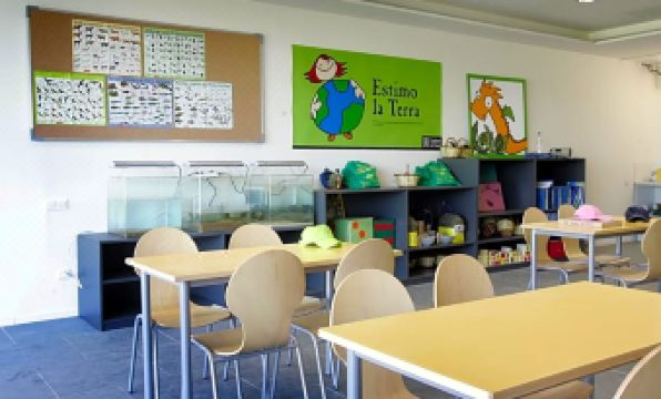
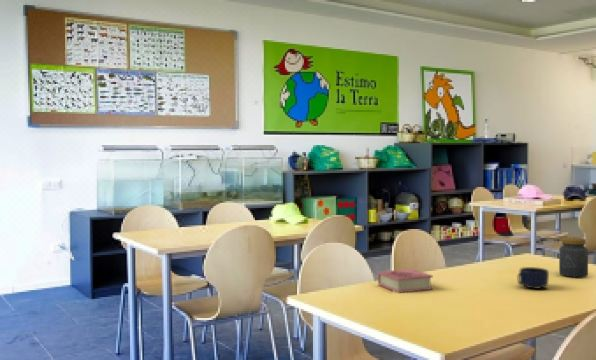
+ jar (573, 256)
+ book (404, 280)
+ mug (531, 278)
